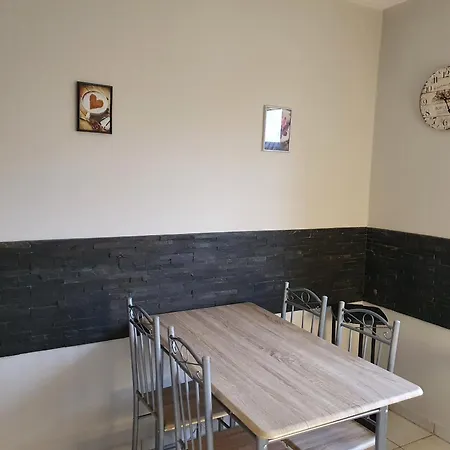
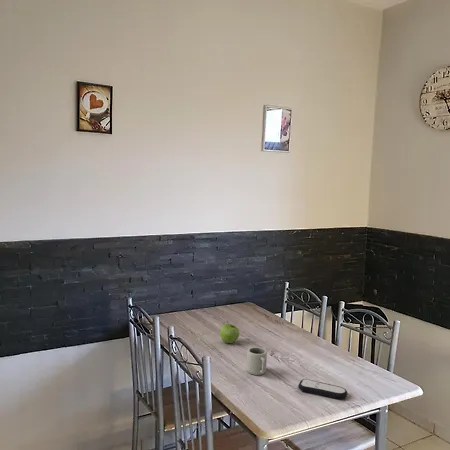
+ remote control (322, 388)
+ cup (258, 362)
+ fruit (229, 333)
